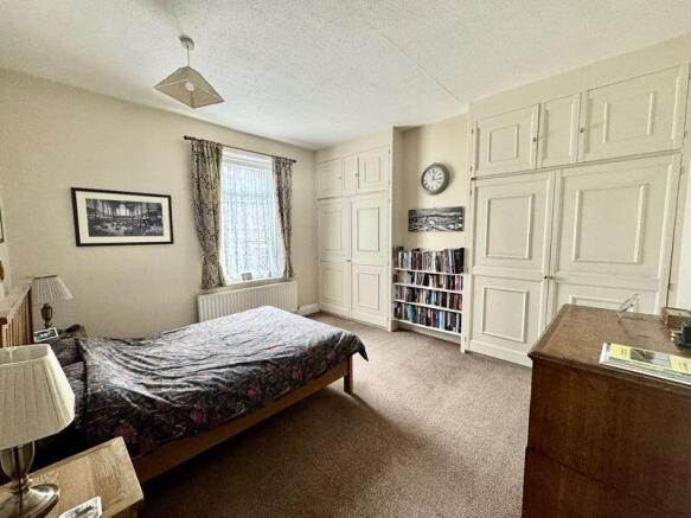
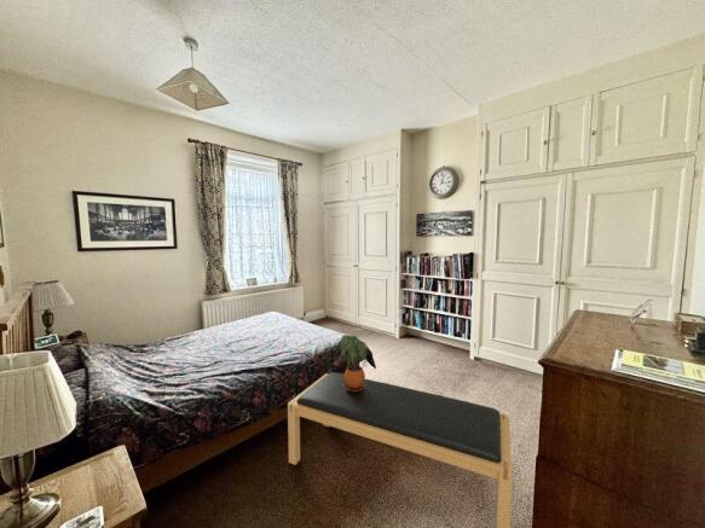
+ potted plant (353, 362)
+ bench (393, 435)
